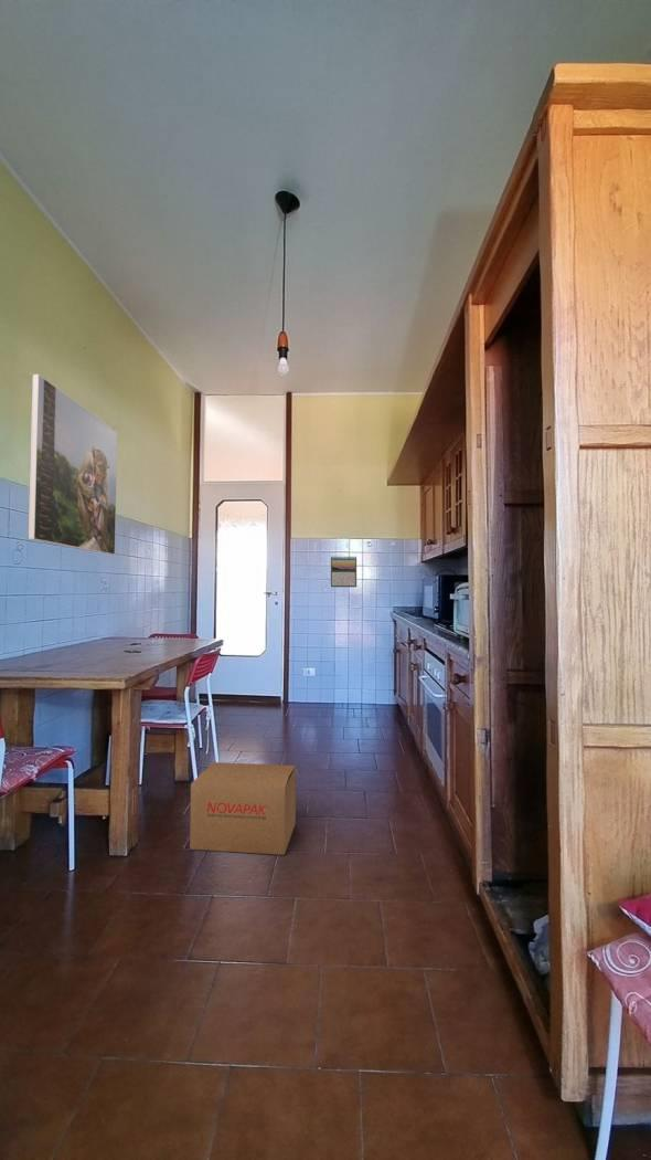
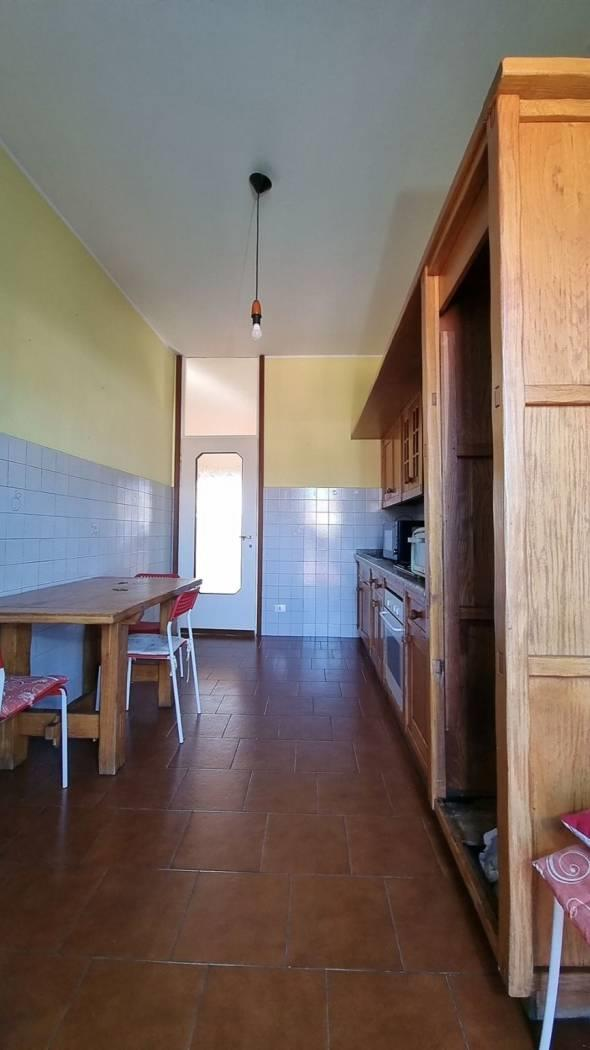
- calendar (343, 571)
- cardboard box (245, 803)
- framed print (79, 477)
